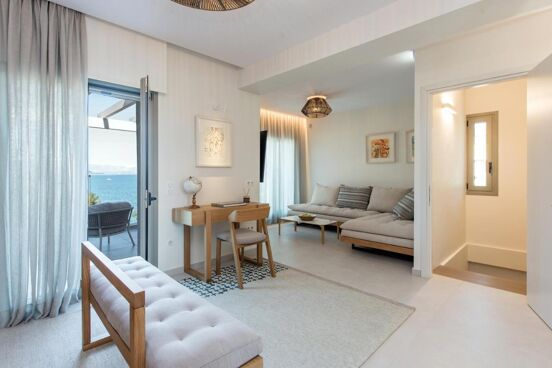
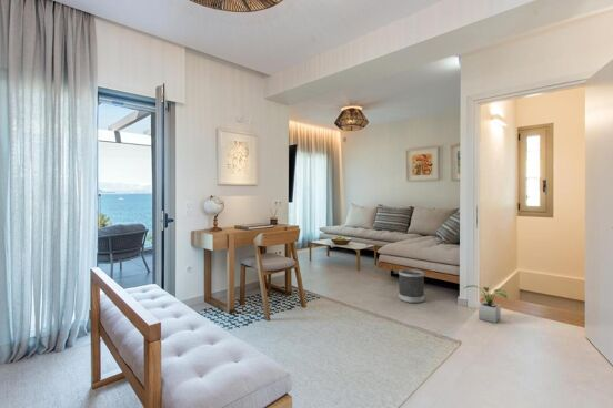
+ potted plant (486, 302)
+ wastebasket (411, 285)
